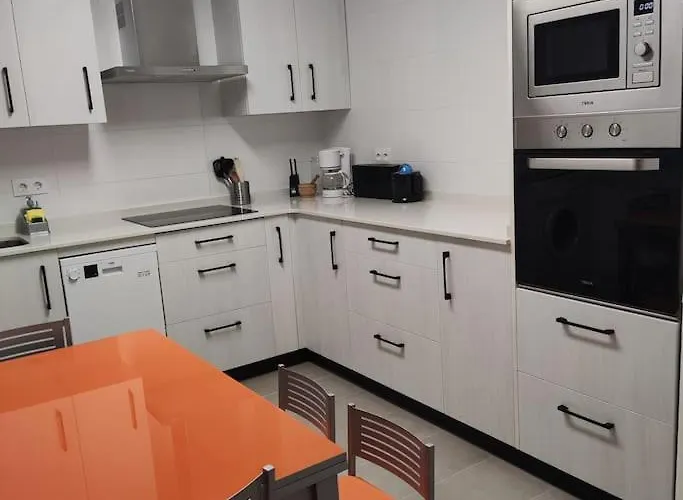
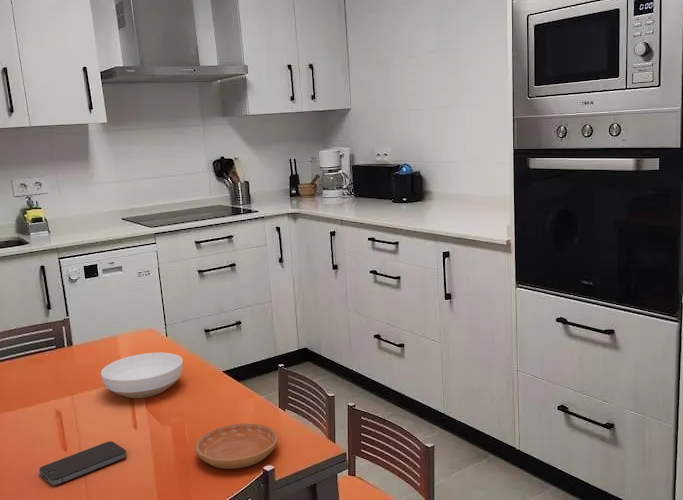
+ smartphone (84, 462)
+ saucer (237, 447)
+ bowl (143, 377)
